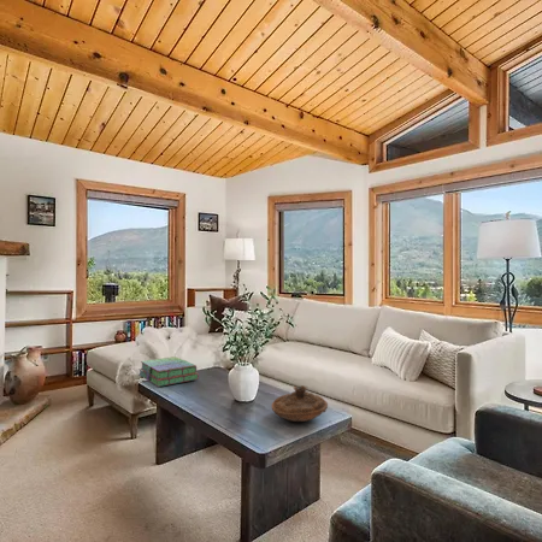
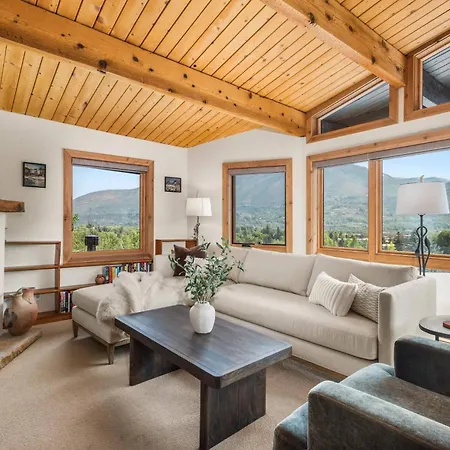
- decorative bowl (299, 402)
- stack of books (167, 370)
